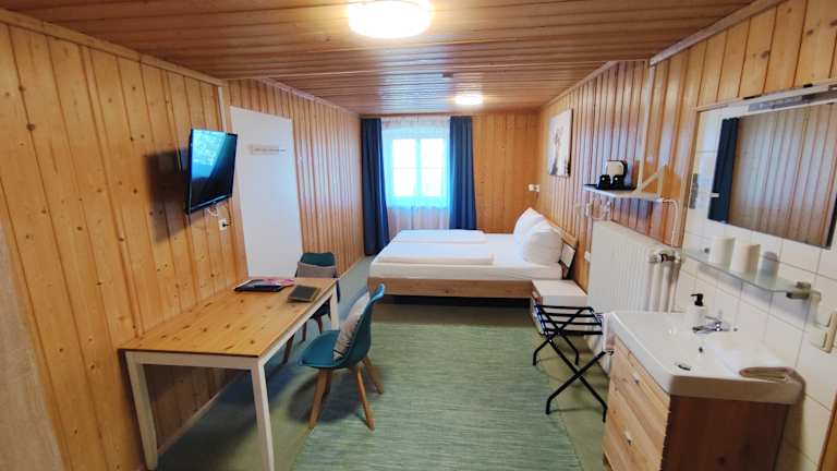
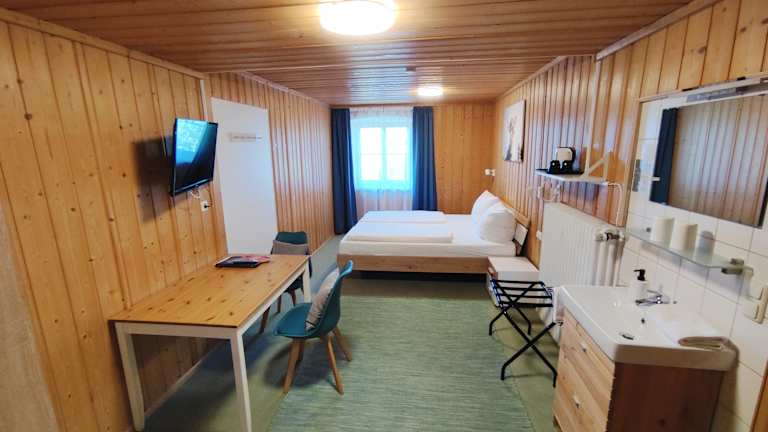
- notepad (305, 292)
